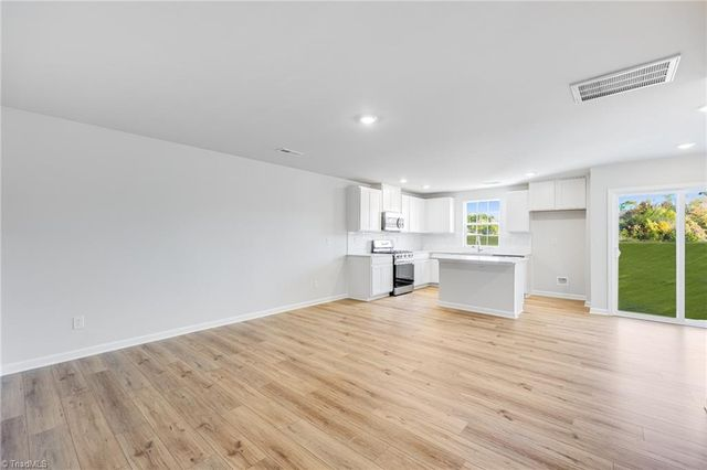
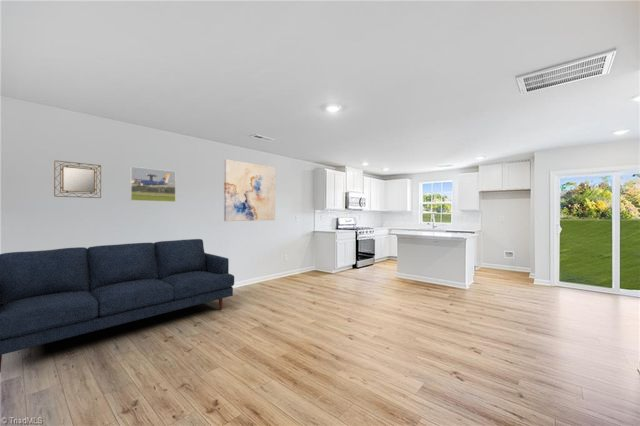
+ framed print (154, 185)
+ sofa (129, 285)
+ wall art (251, 192)
+ home mirror (79, 180)
